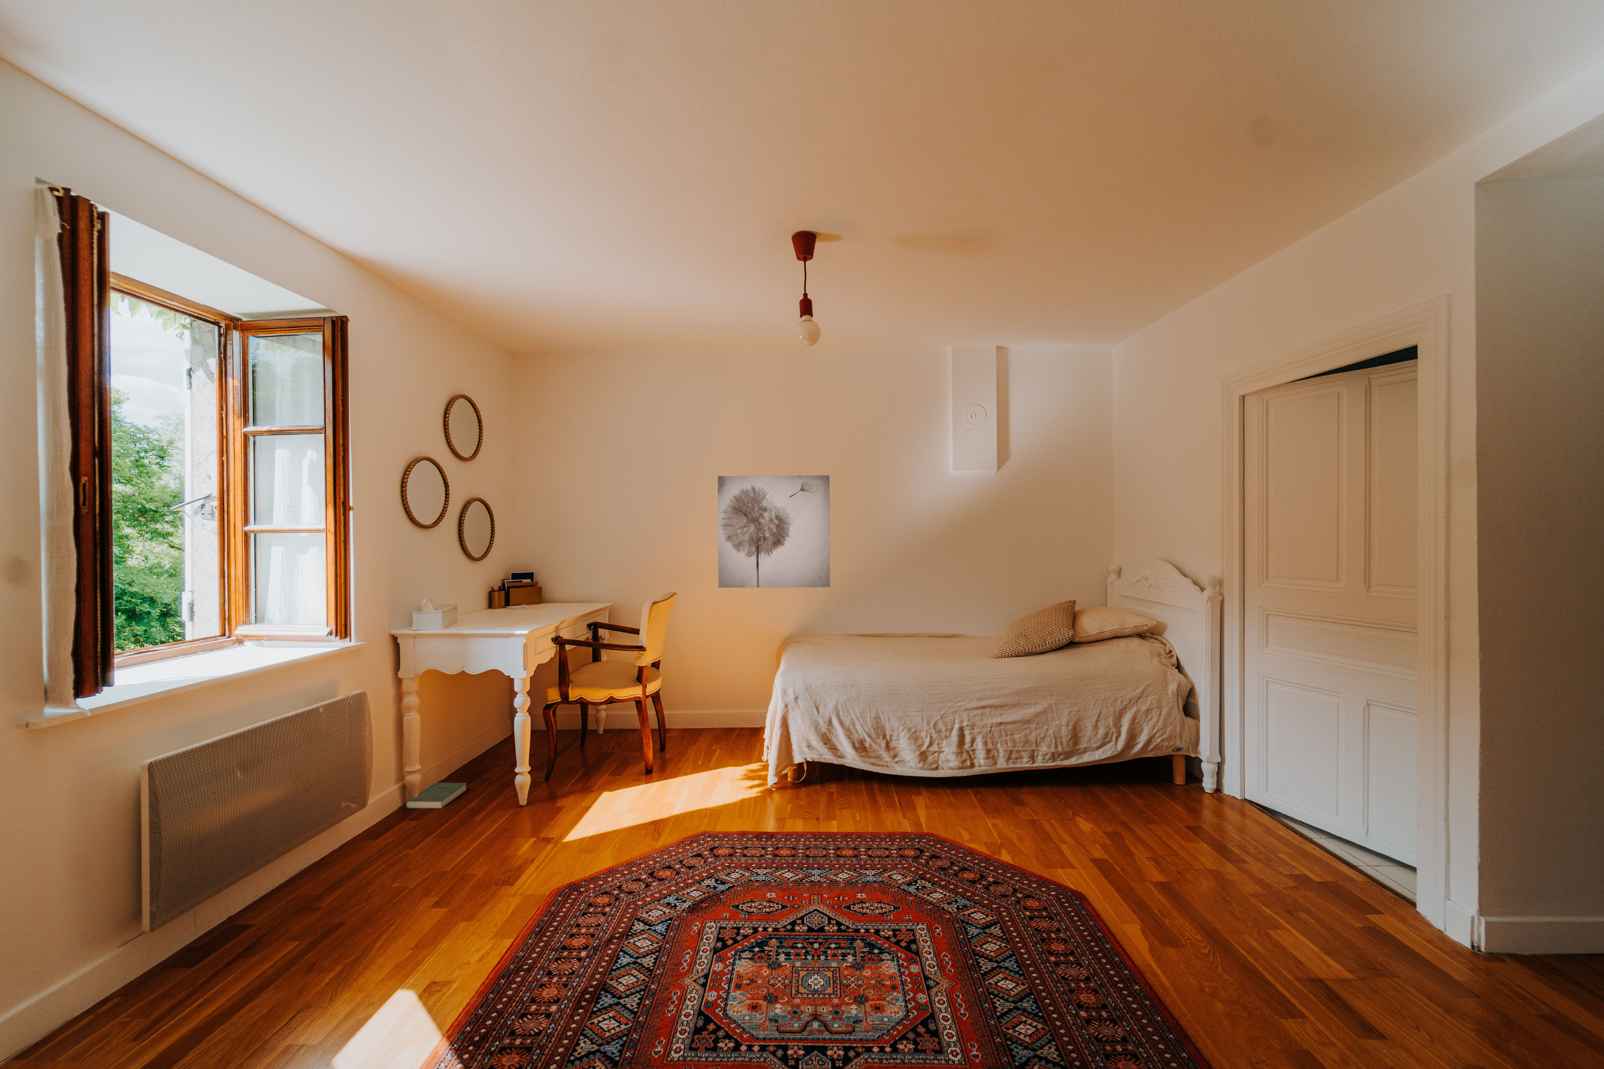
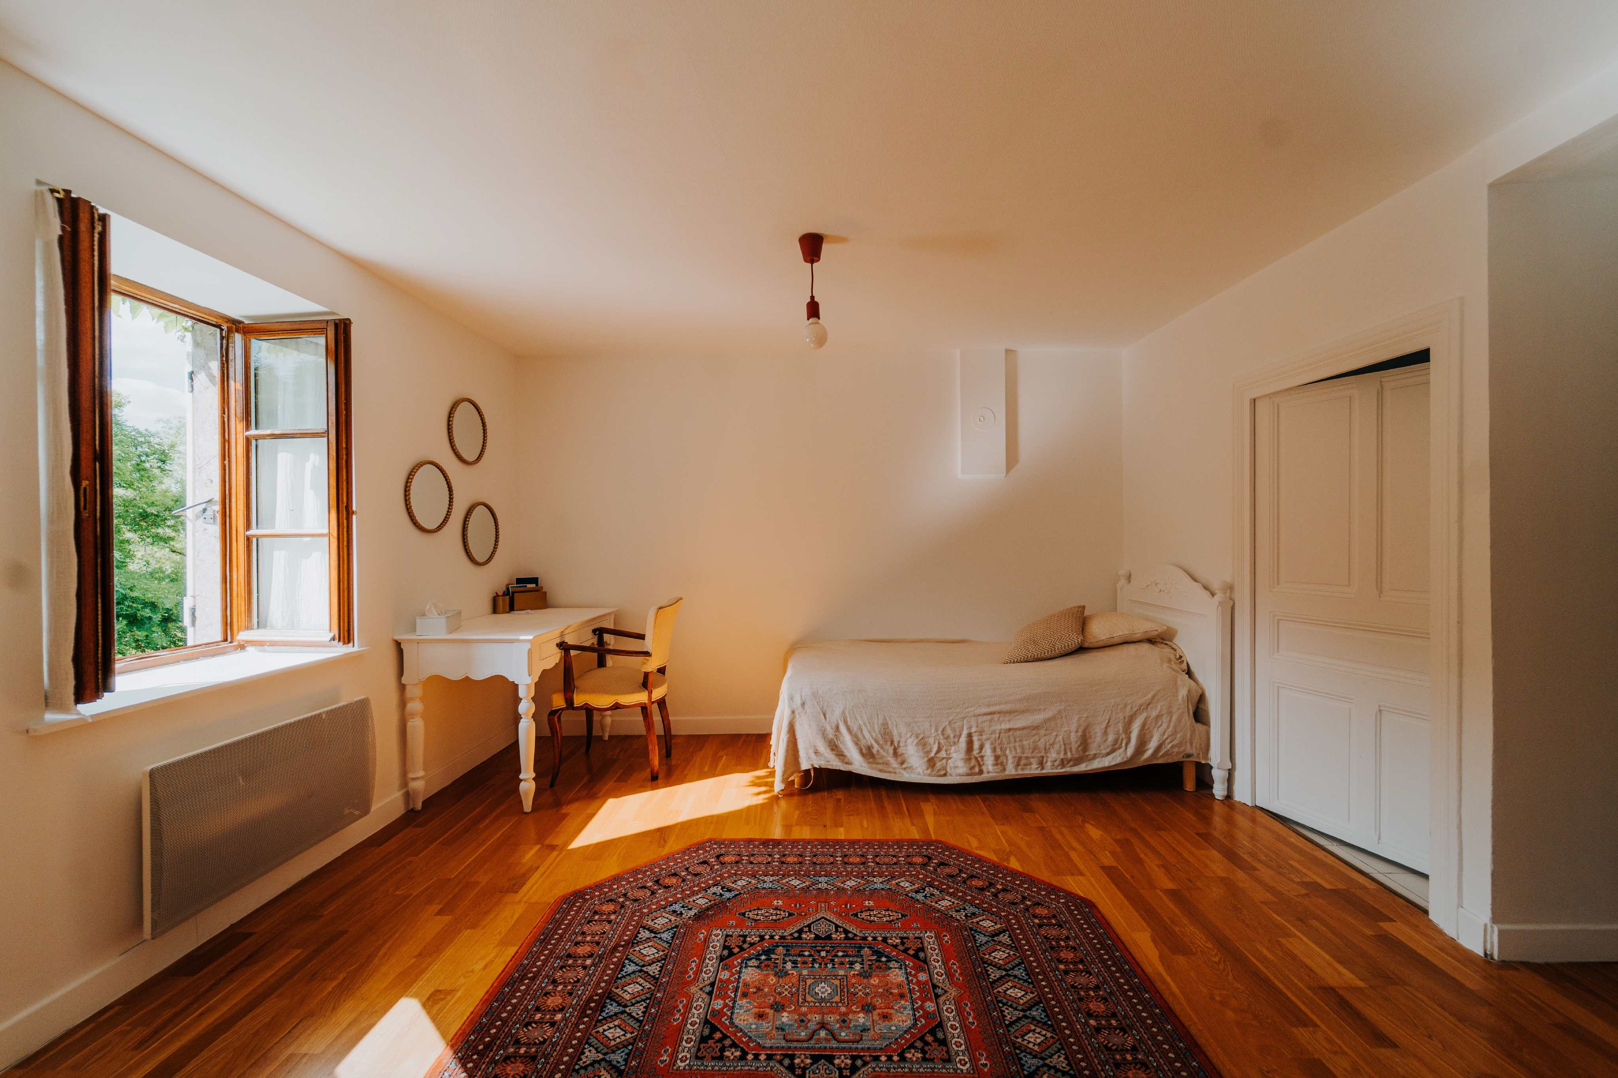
- wall art (773, 532)
- book (437, 795)
